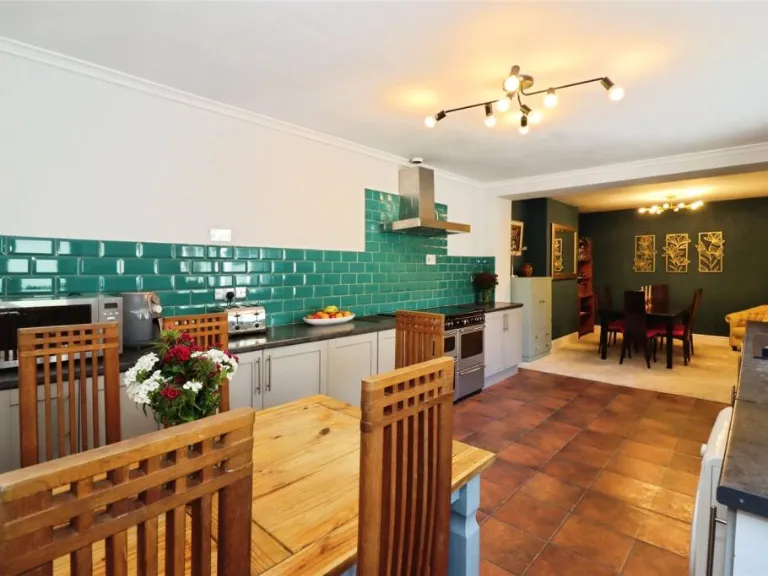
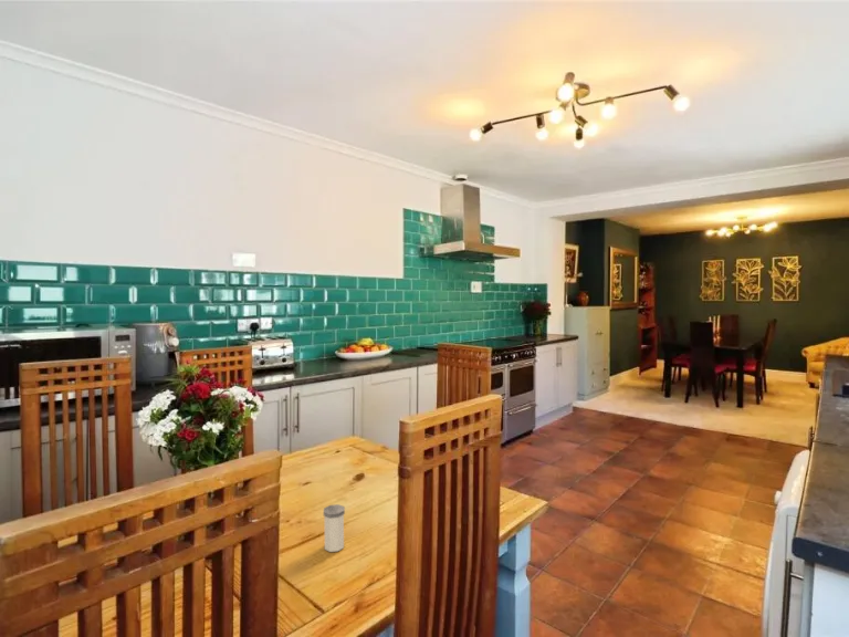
+ salt shaker (334, 528)
